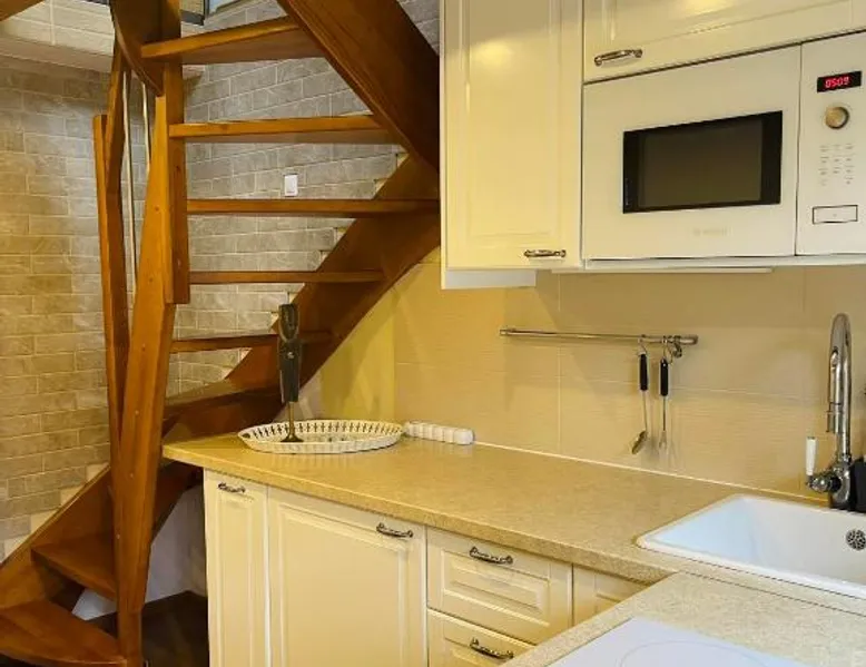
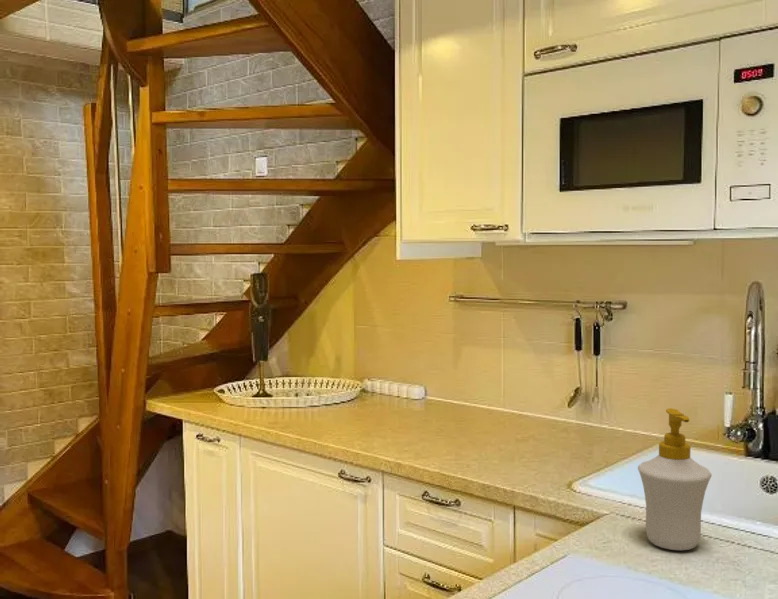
+ soap bottle (673, 477)
